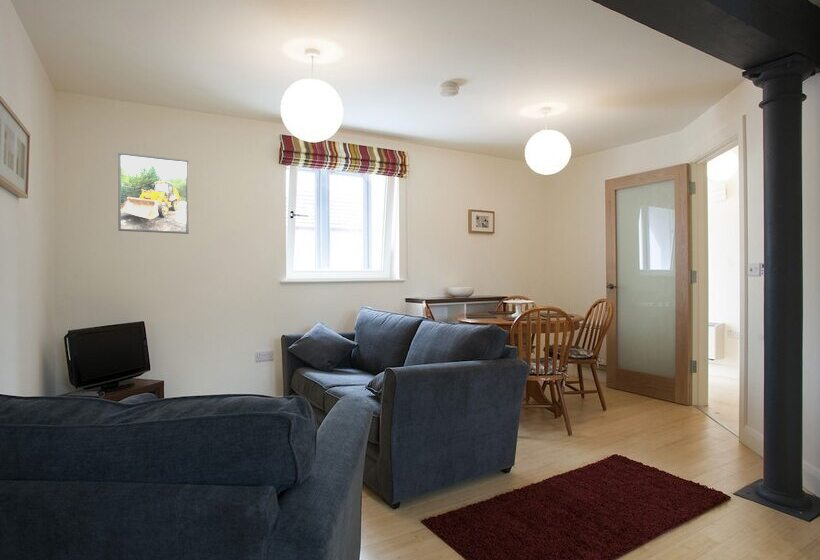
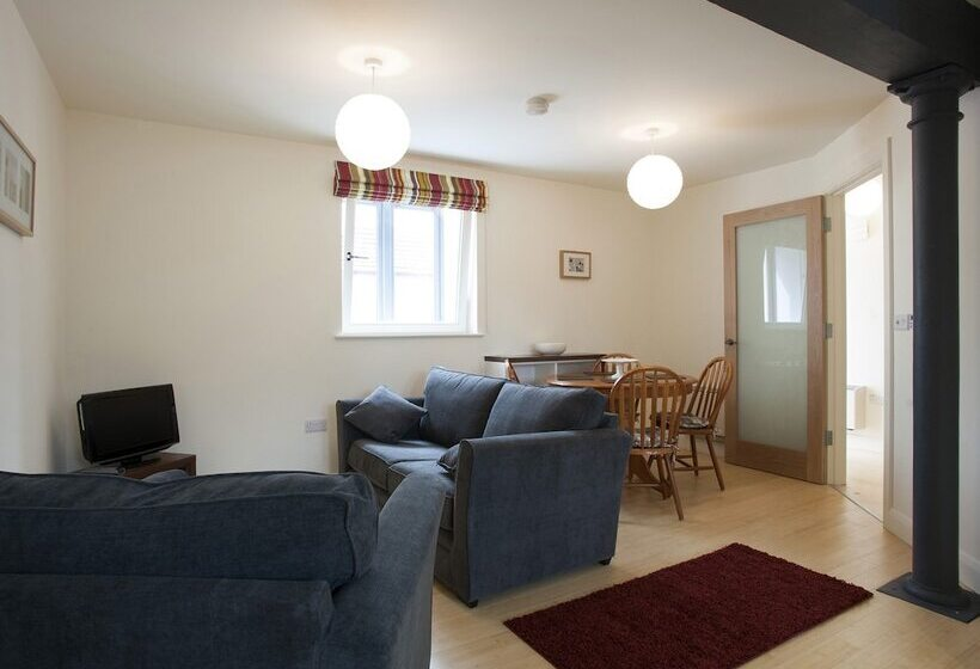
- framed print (154, 194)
